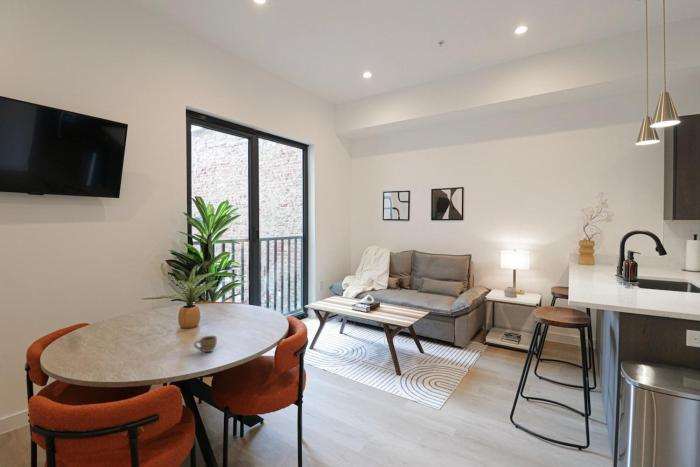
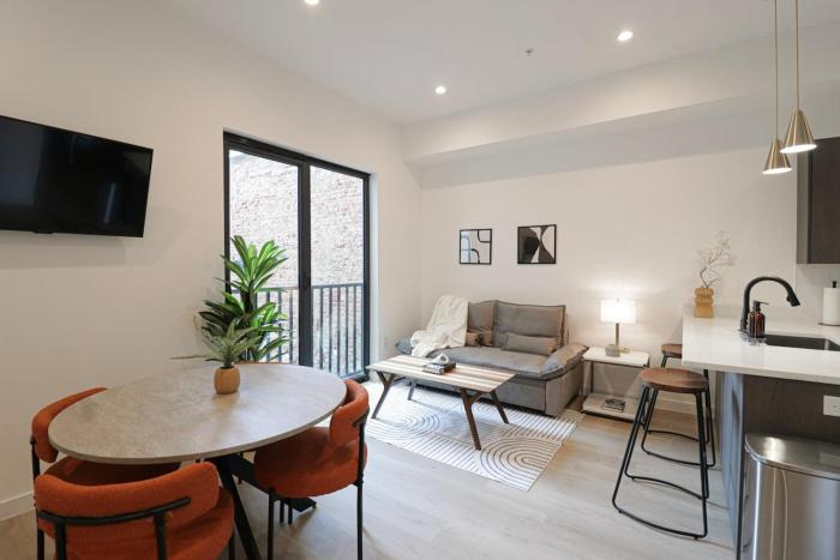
- cup (205, 344)
